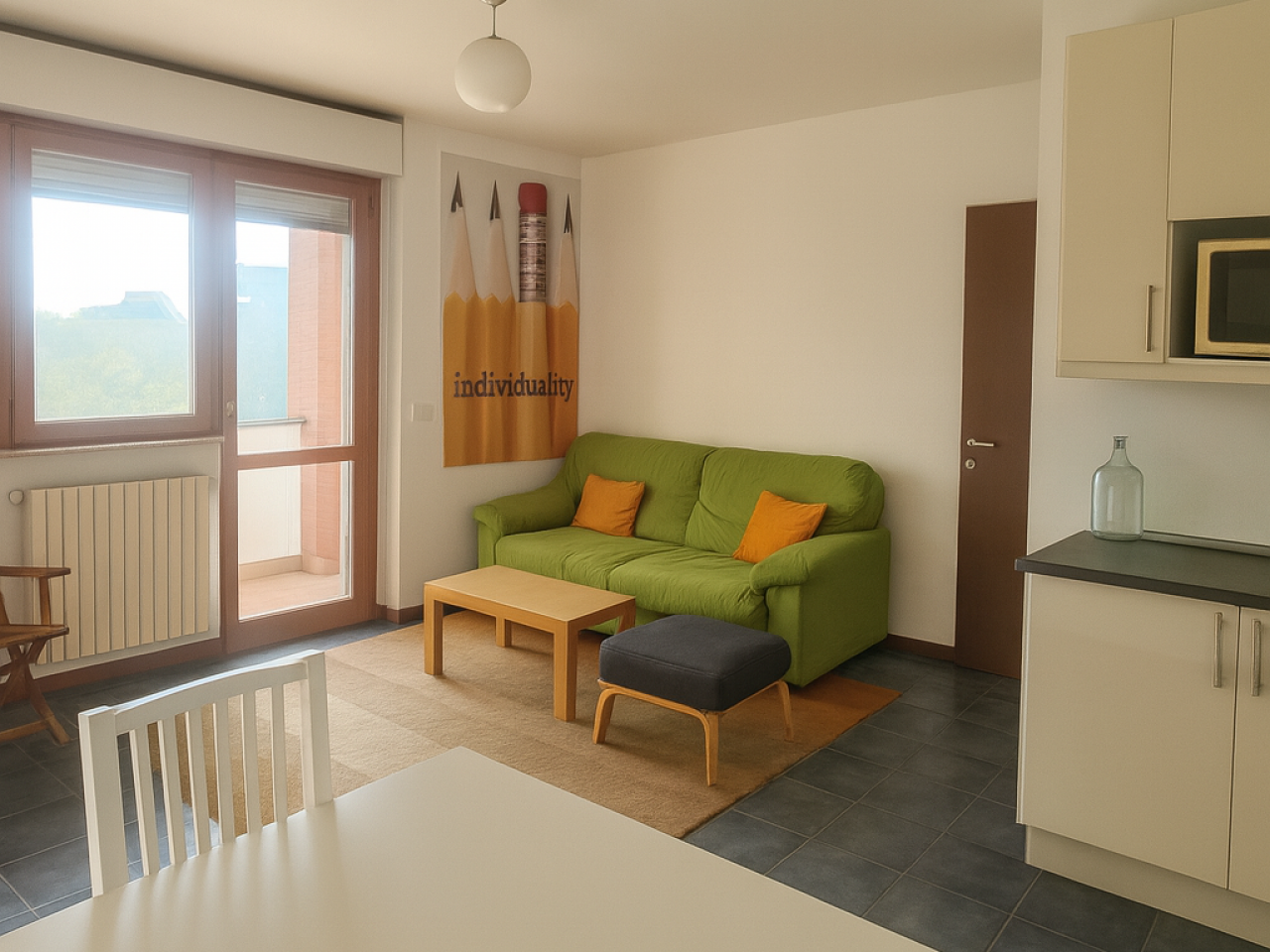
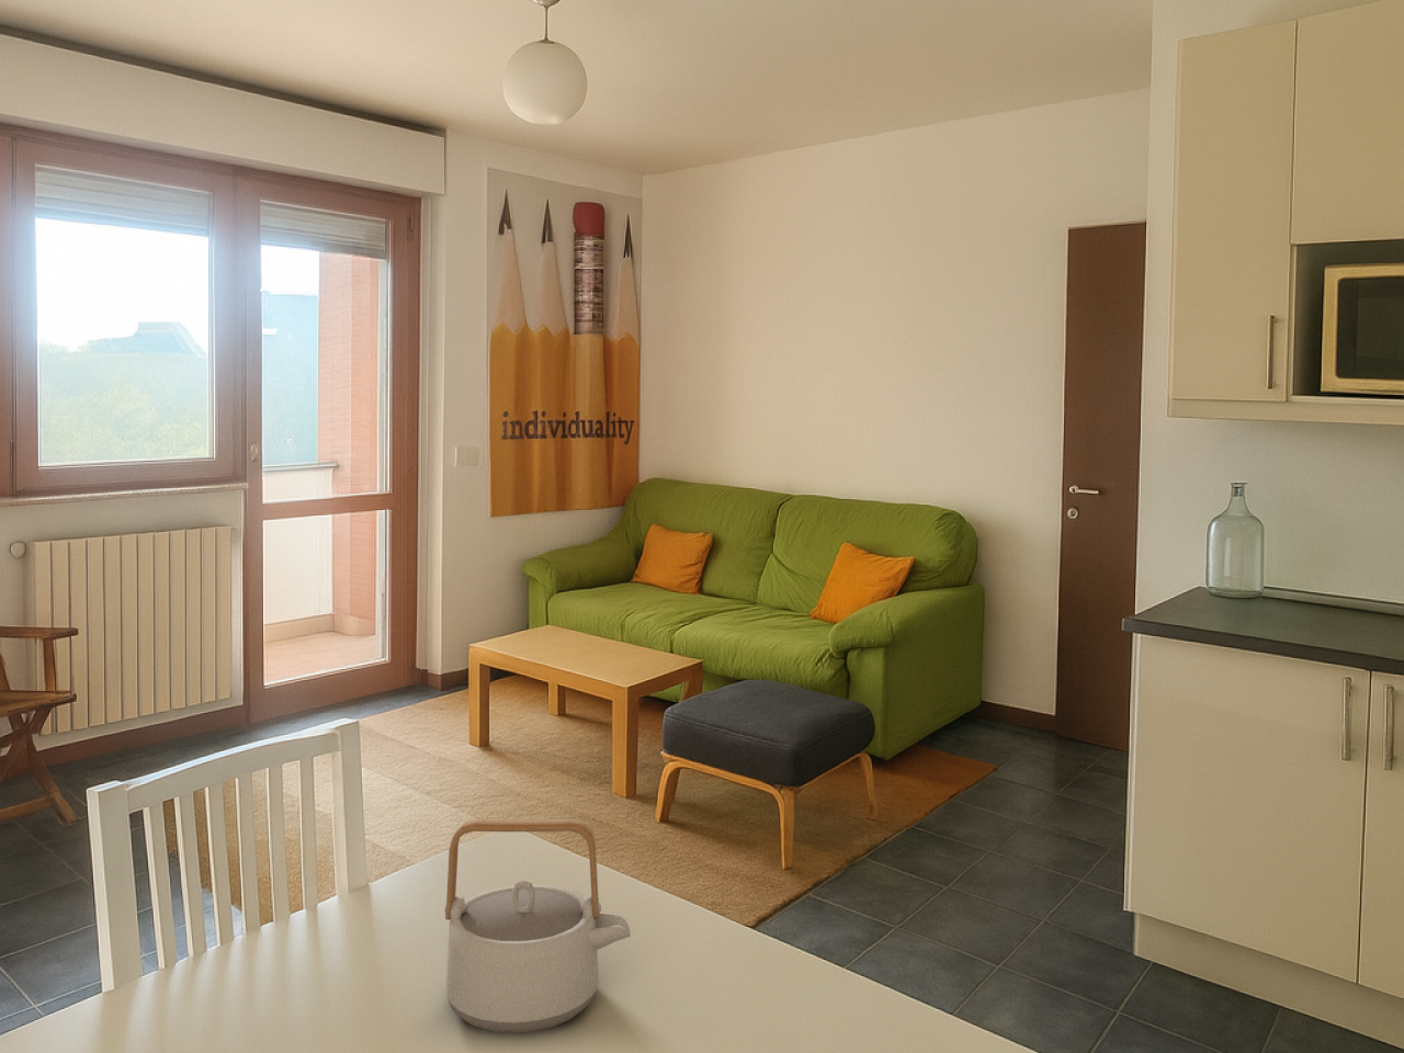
+ teapot (537, 910)
